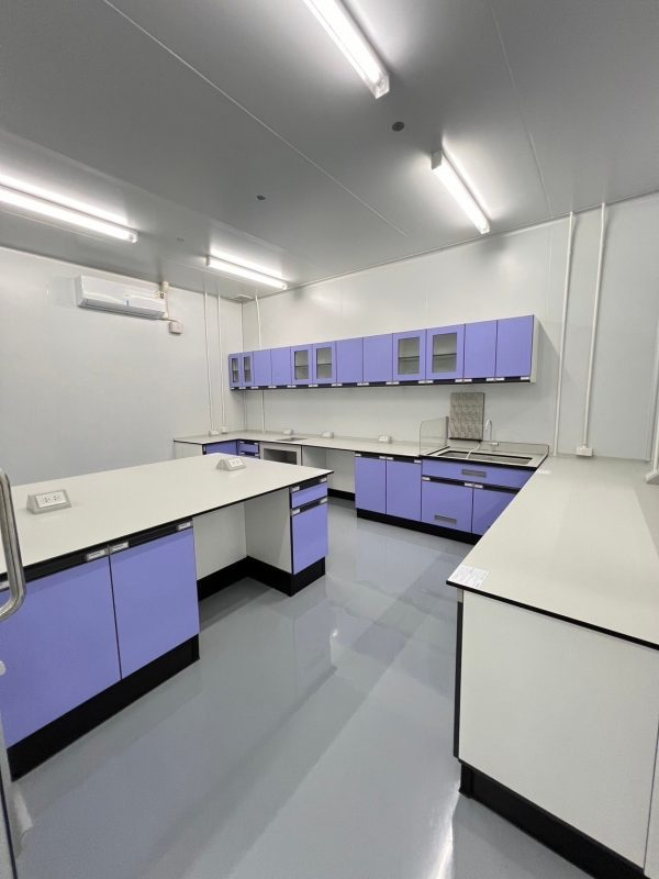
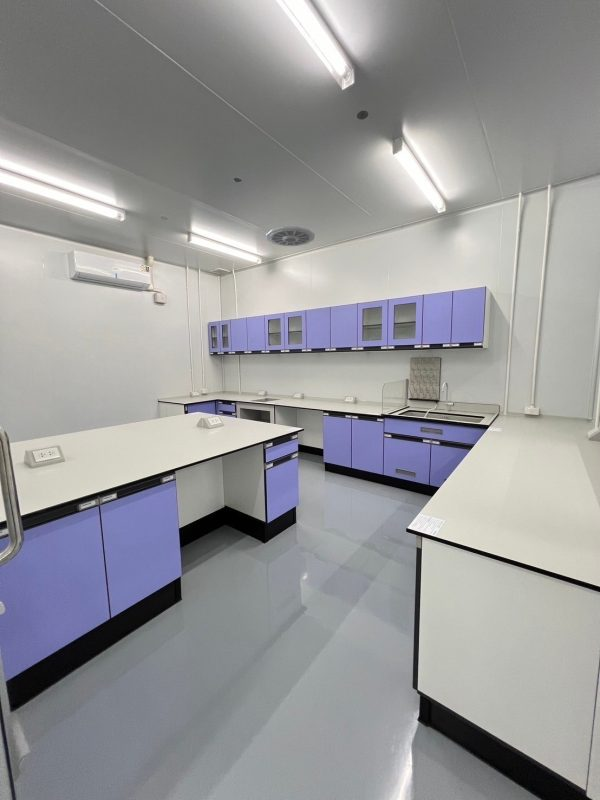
+ ceiling vent (290, 238)
